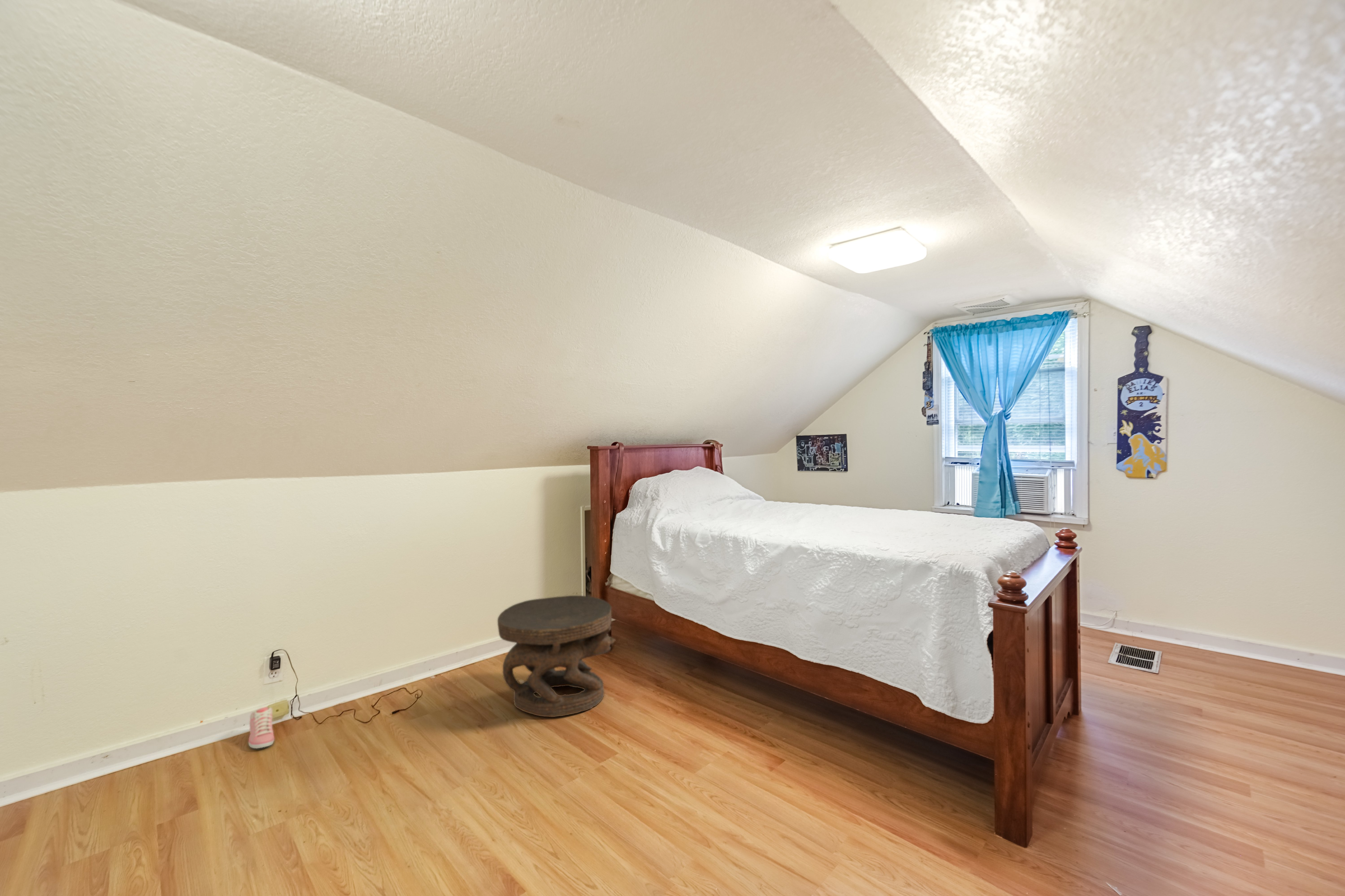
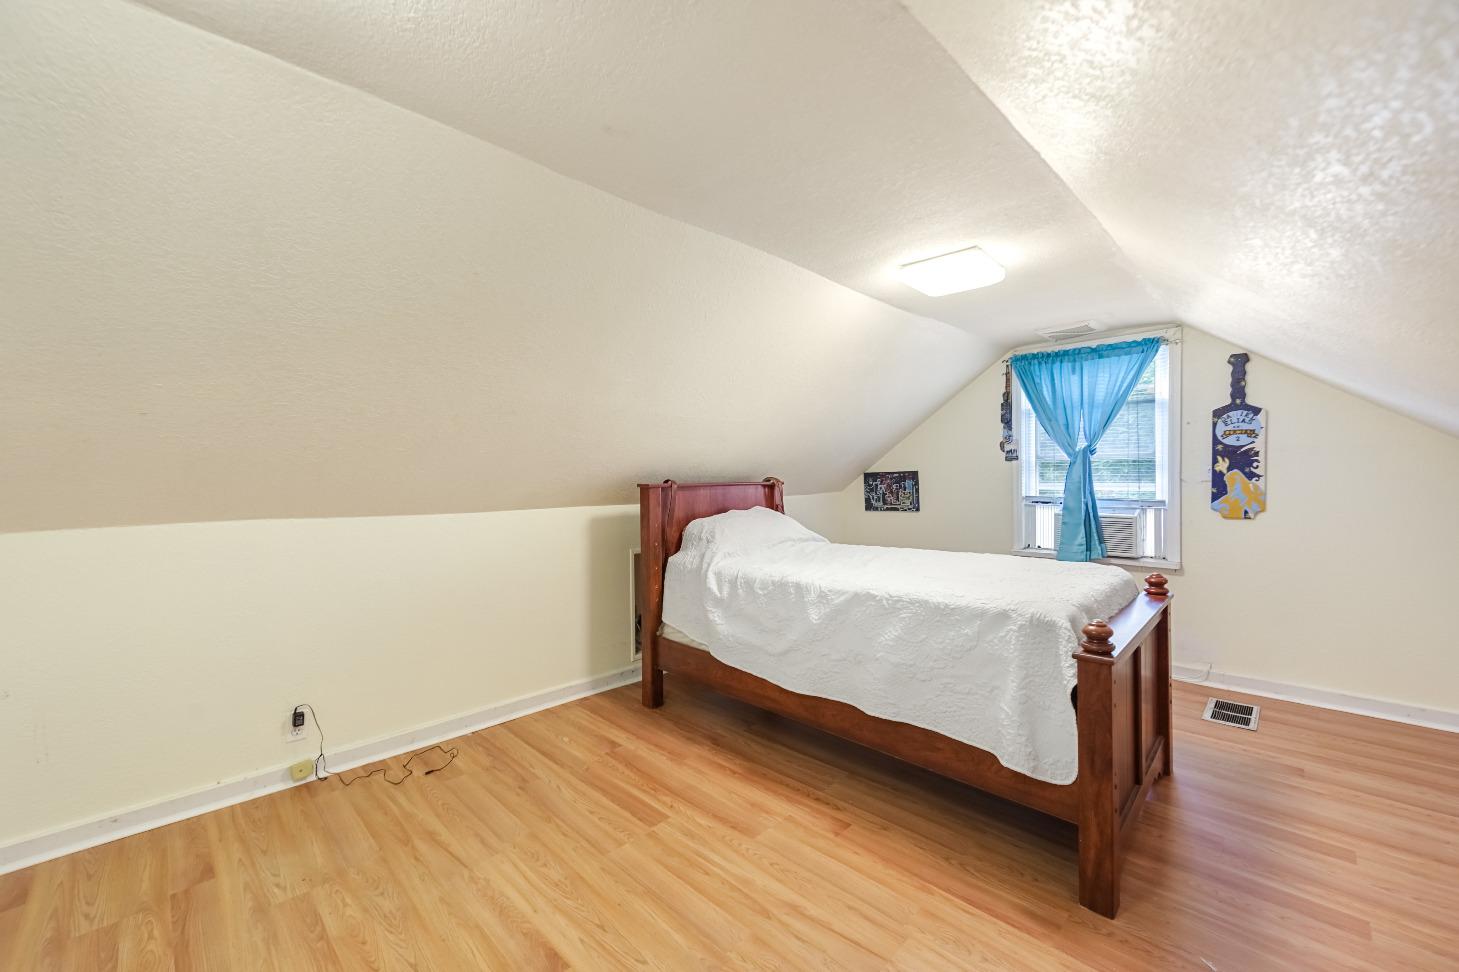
- sneaker (261, 725)
- carved stool (559, 653)
